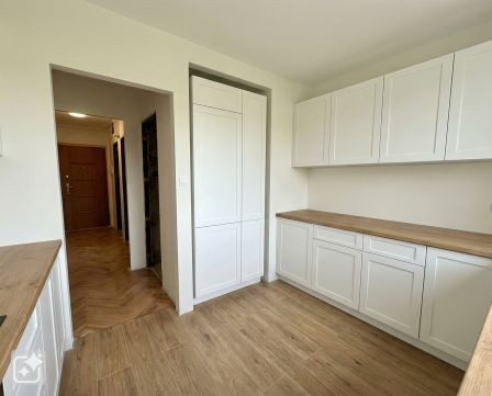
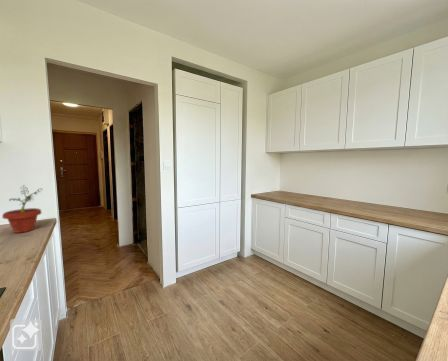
+ potted plant (23, 208)
